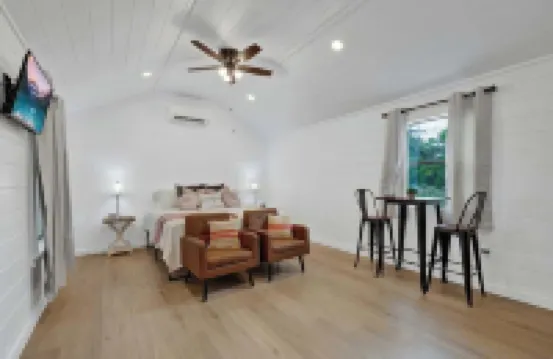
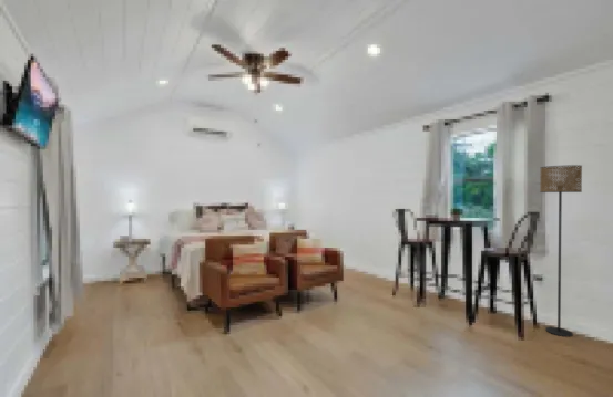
+ floor lamp (559, 249)
